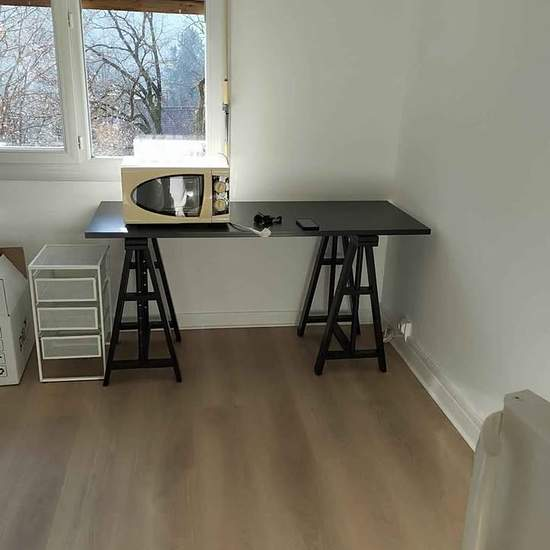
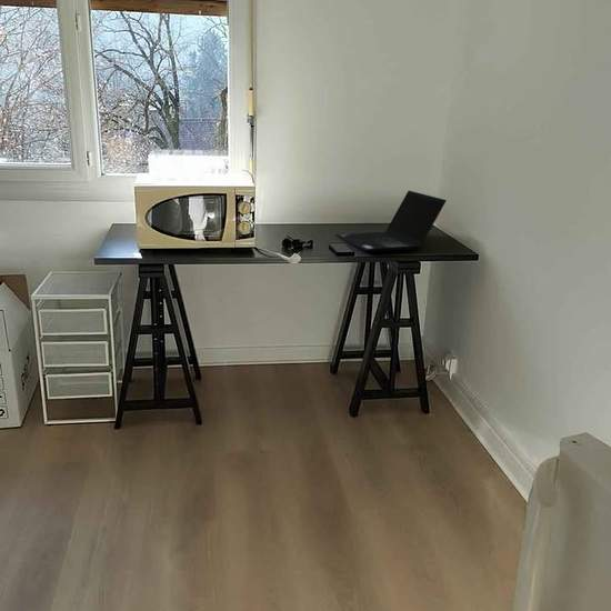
+ laptop computer (391, 221)
